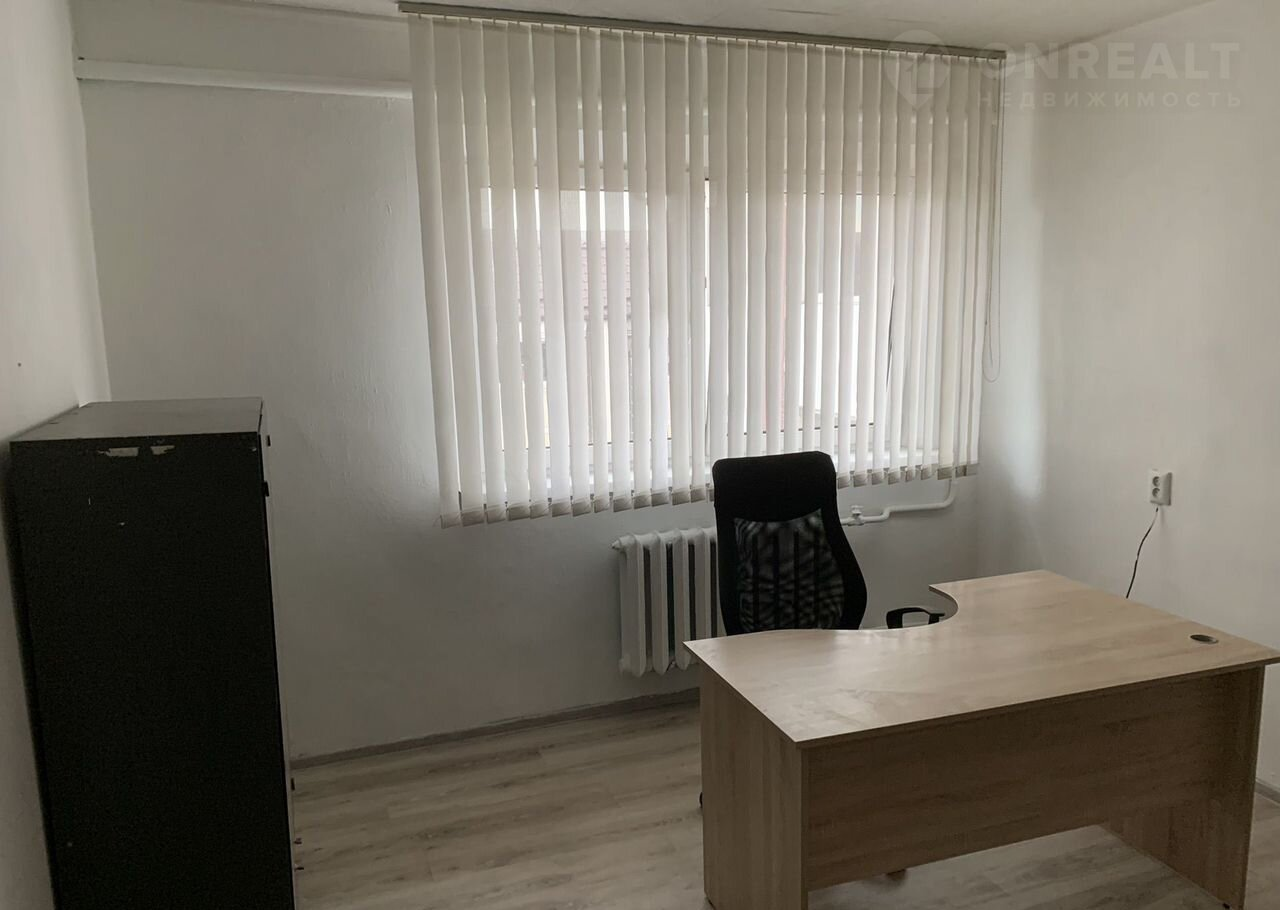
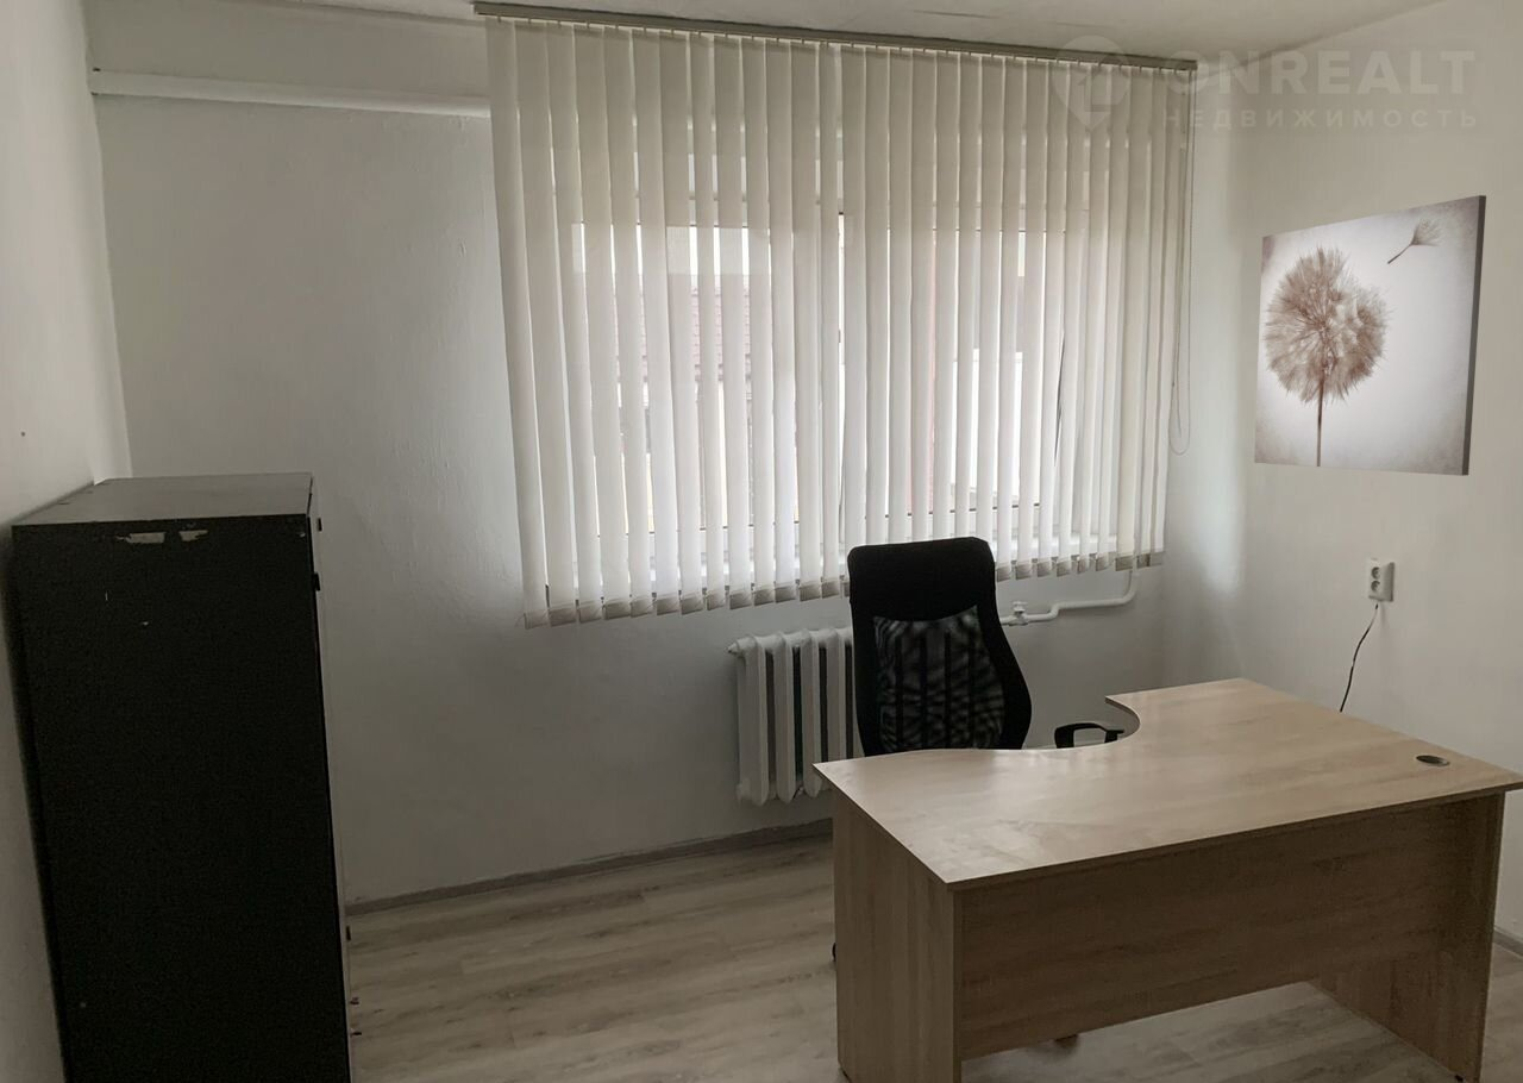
+ wall art (1355, 345)
